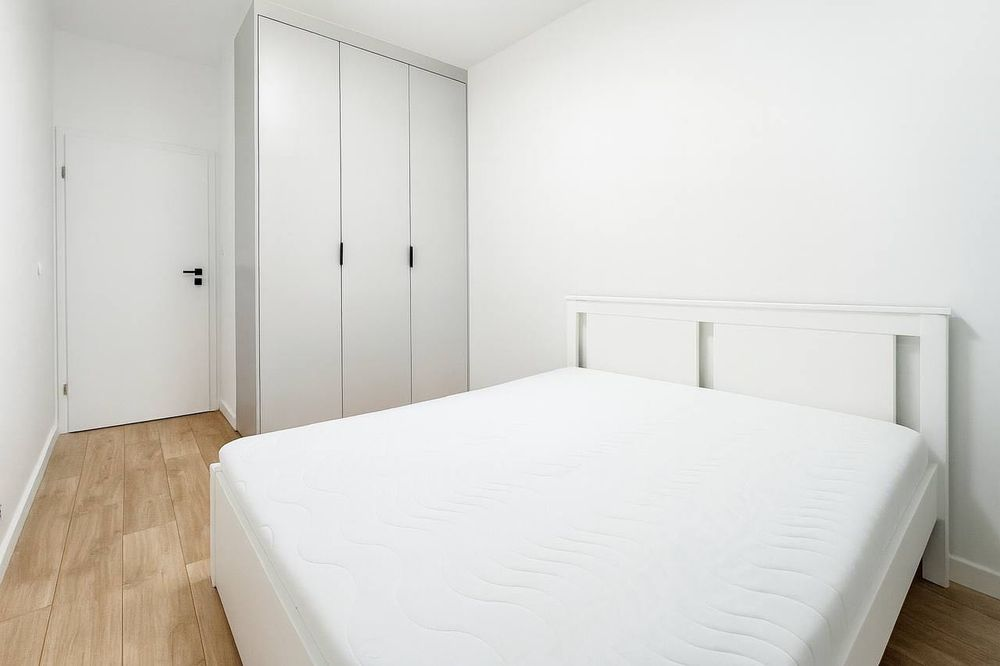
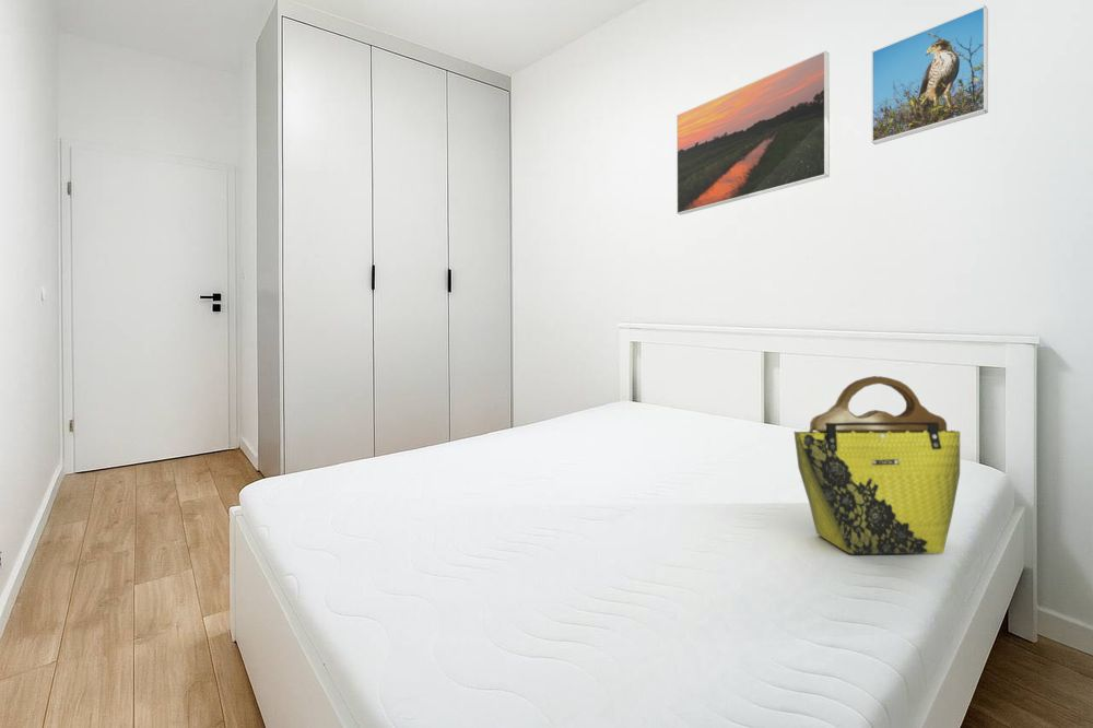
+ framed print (926, 80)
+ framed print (744, 142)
+ tote bag (877, 459)
